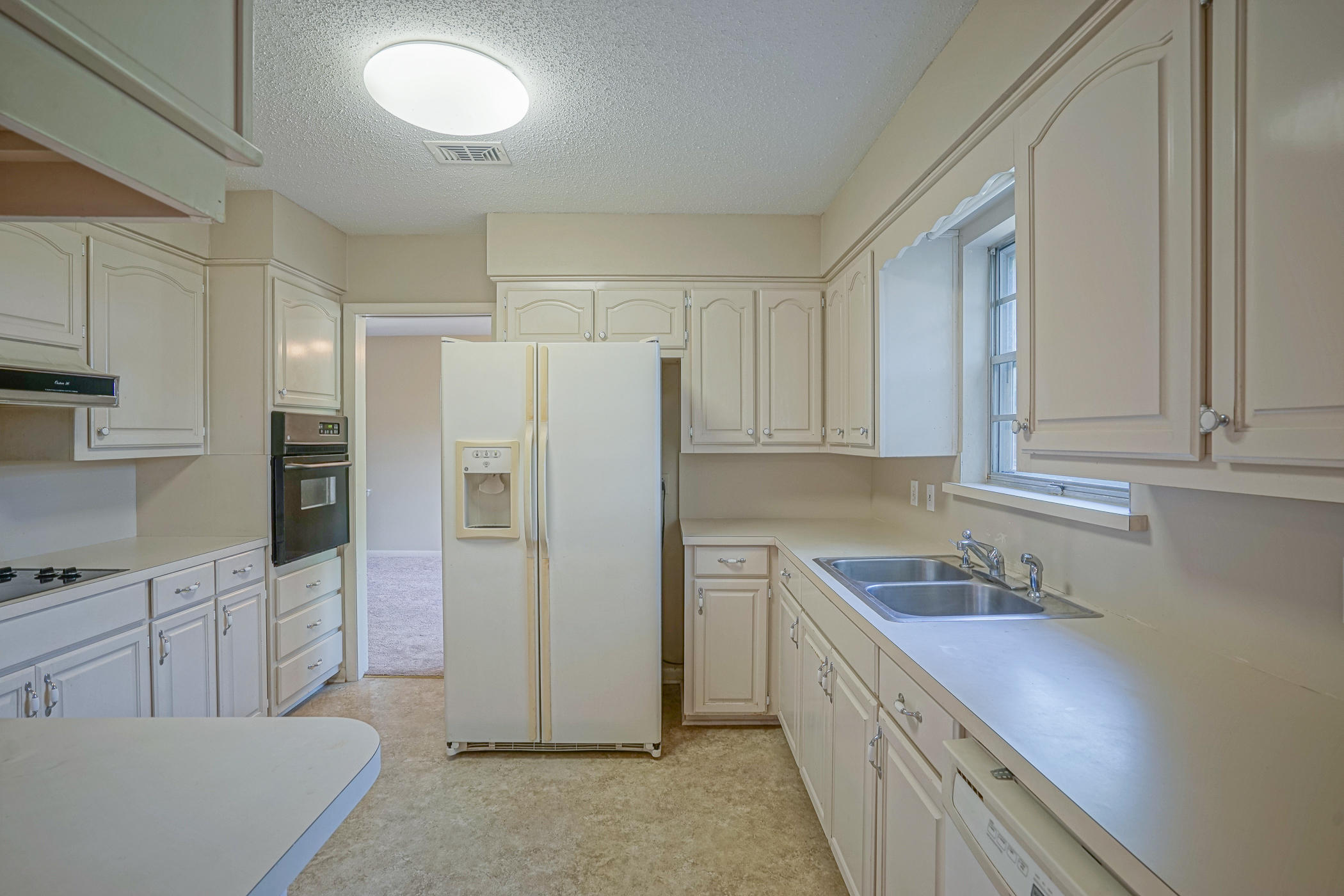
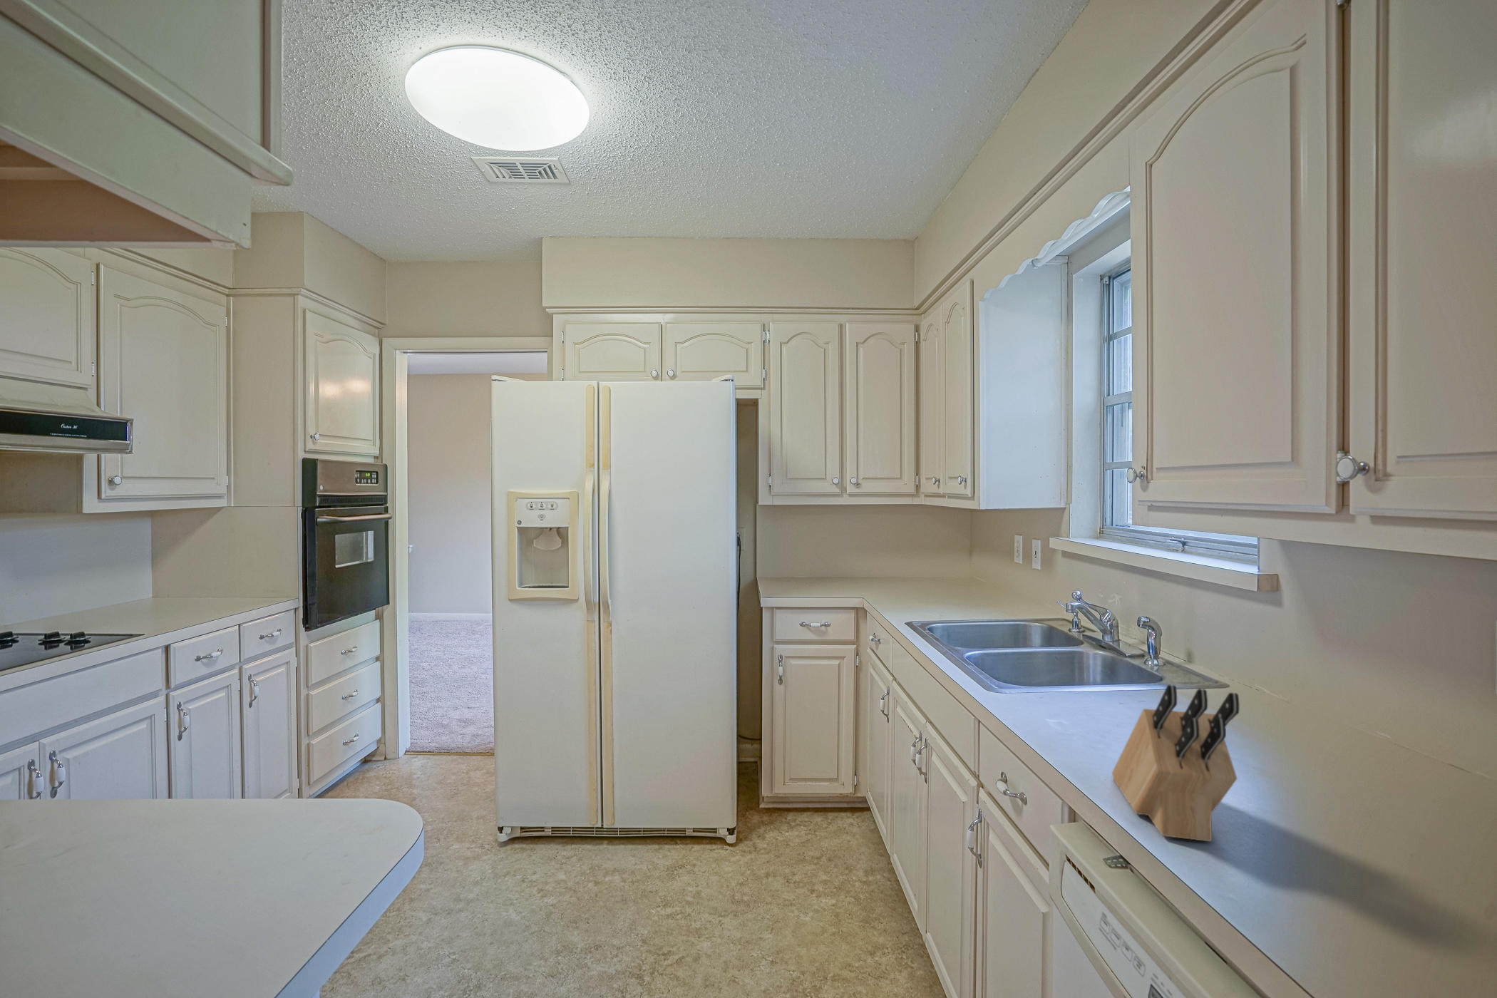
+ knife block (1172, 743)
